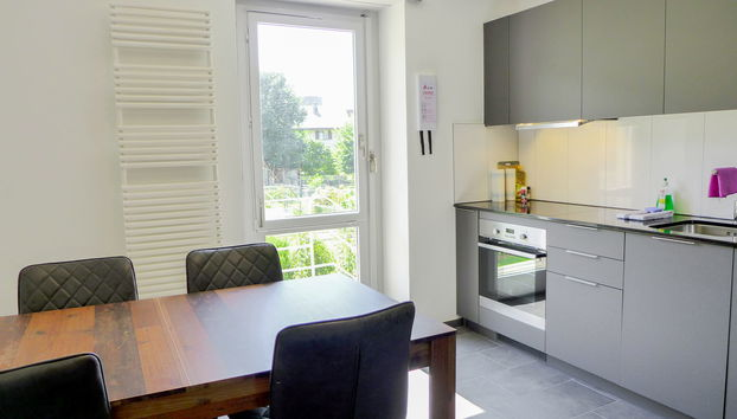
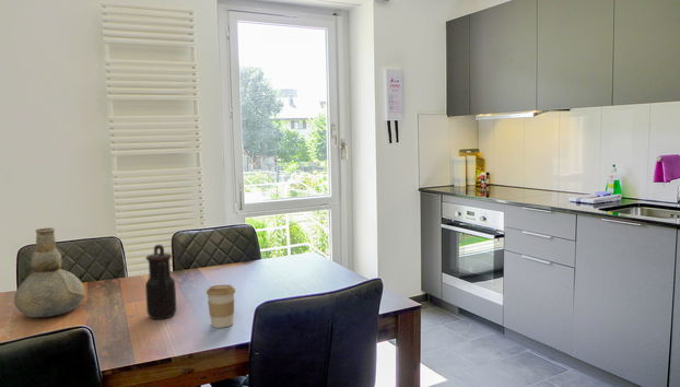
+ coffee cup (221, 304)
+ vase (48, 270)
+ teapot (160, 280)
